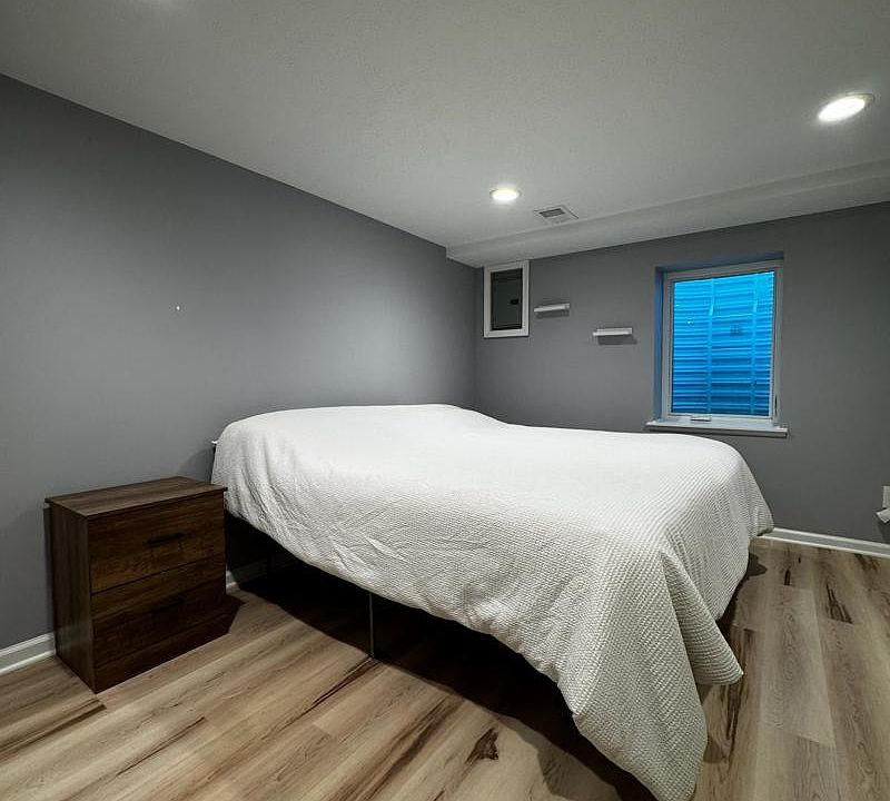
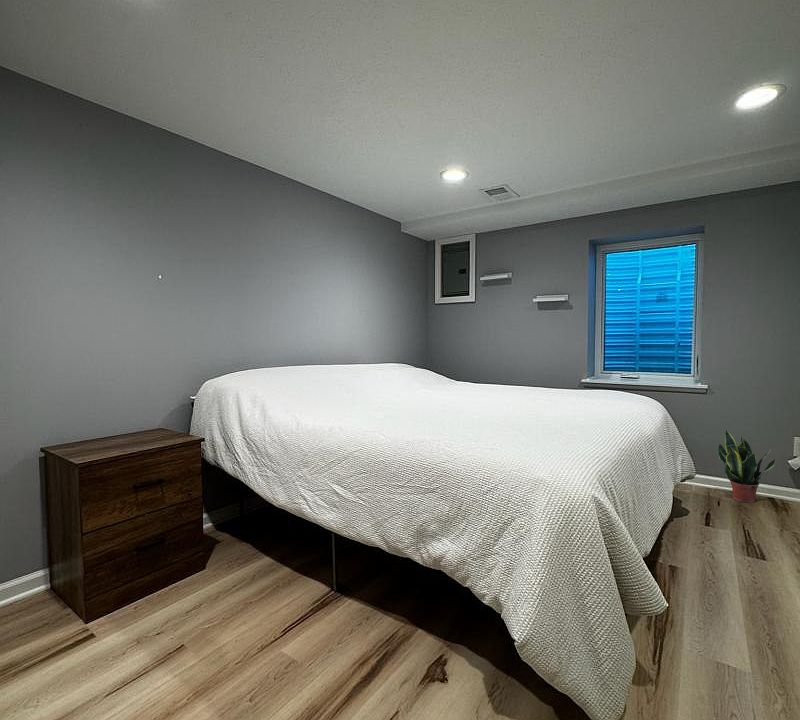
+ potted plant (745, 466)
